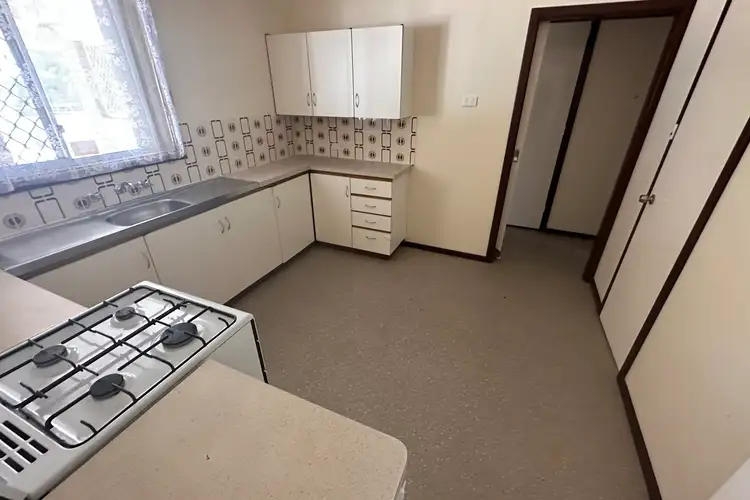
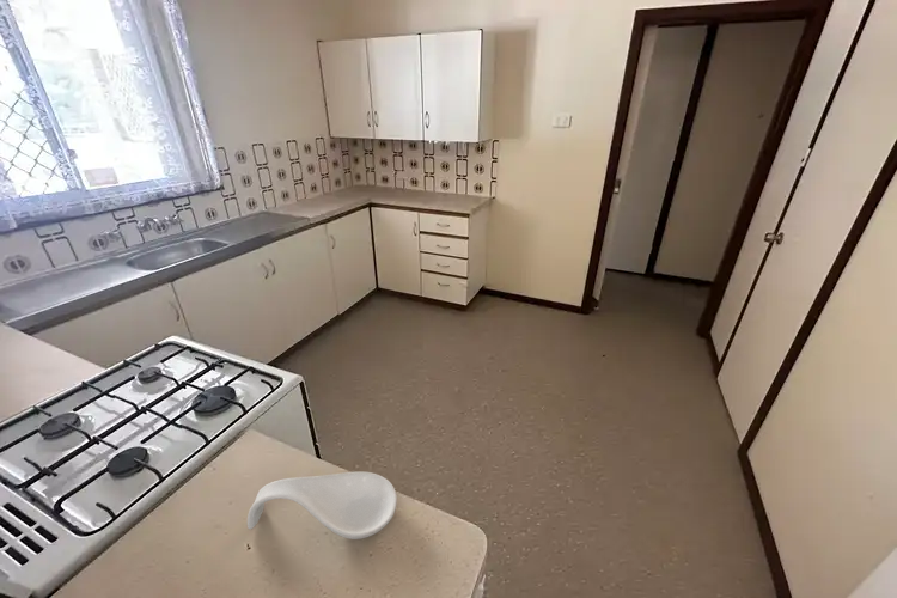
+ spoon rest (323, 502)
